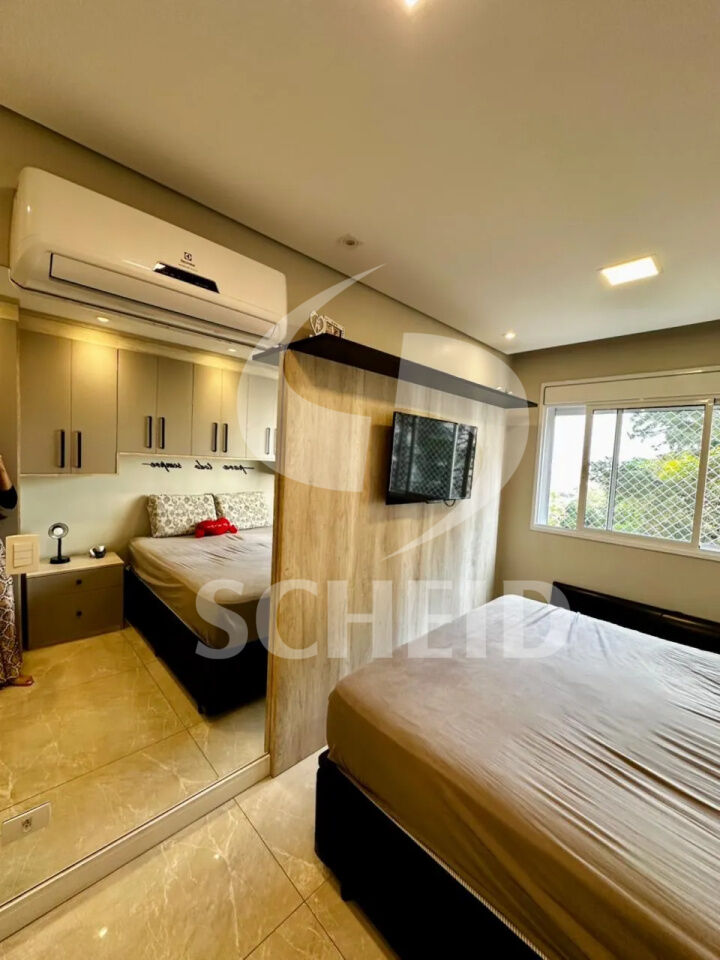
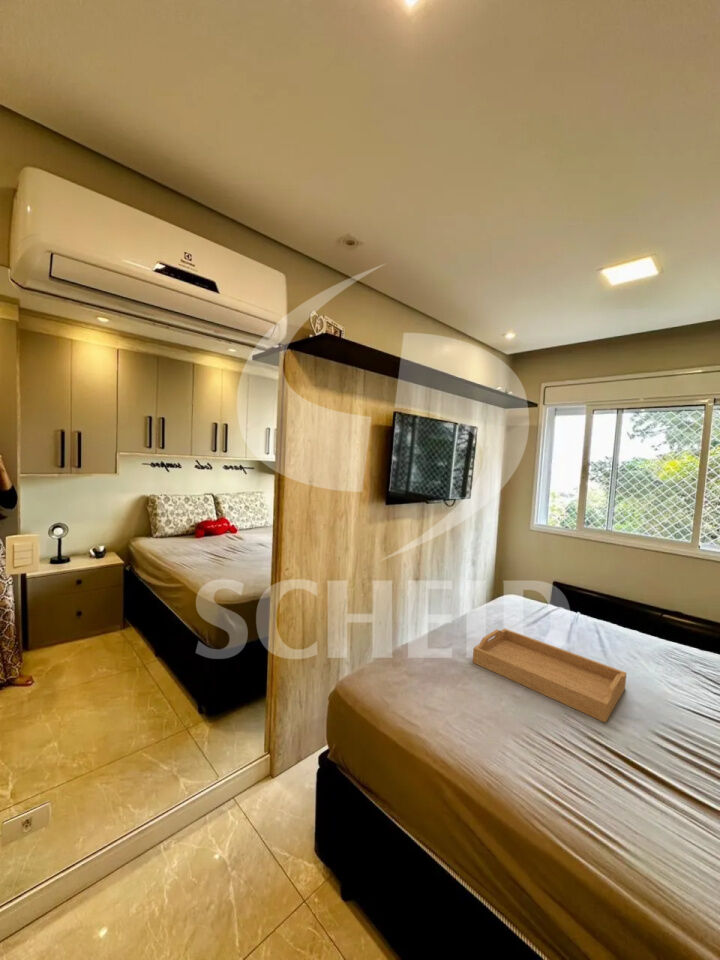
+ serving tray (546, 664)
